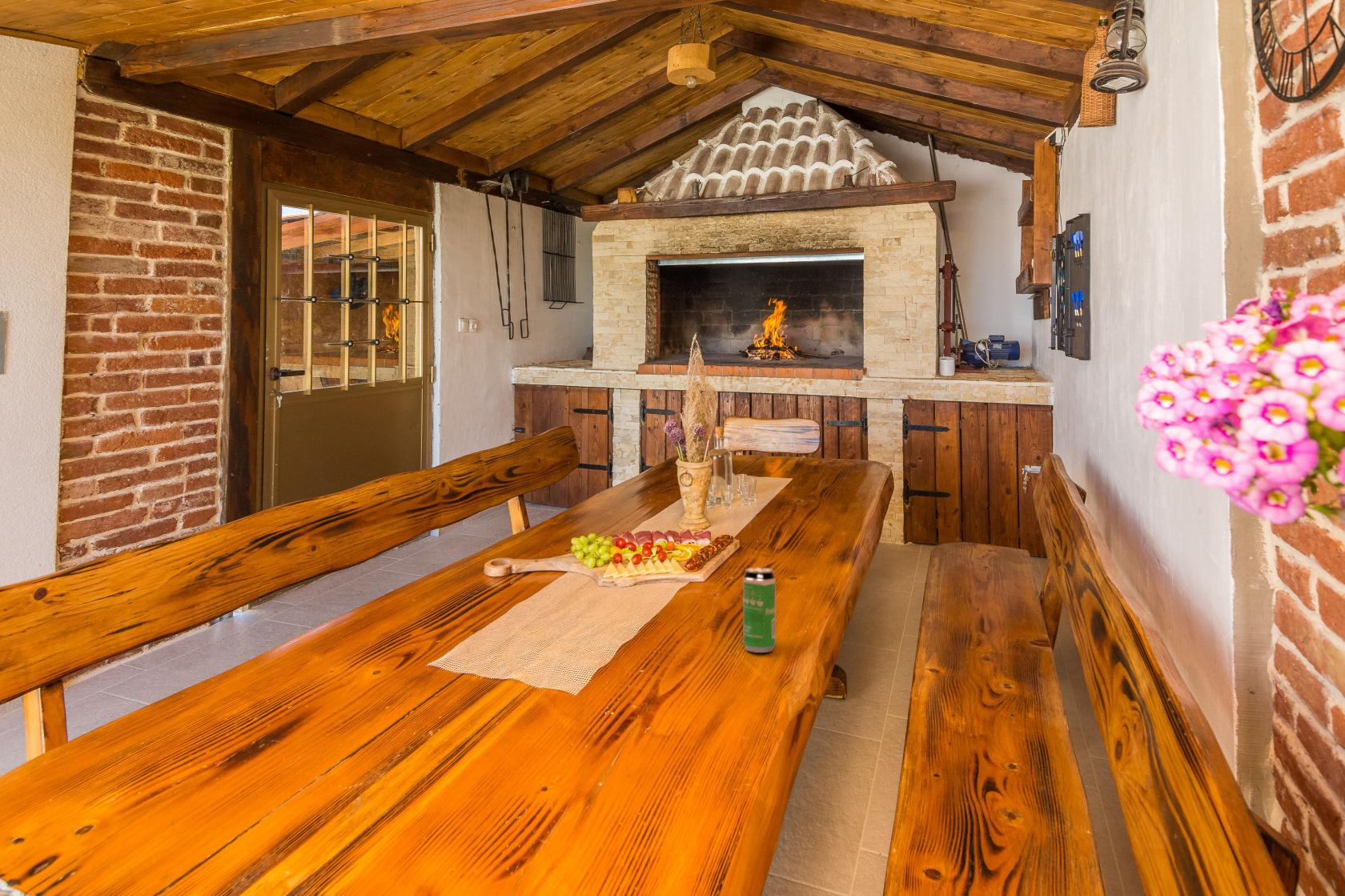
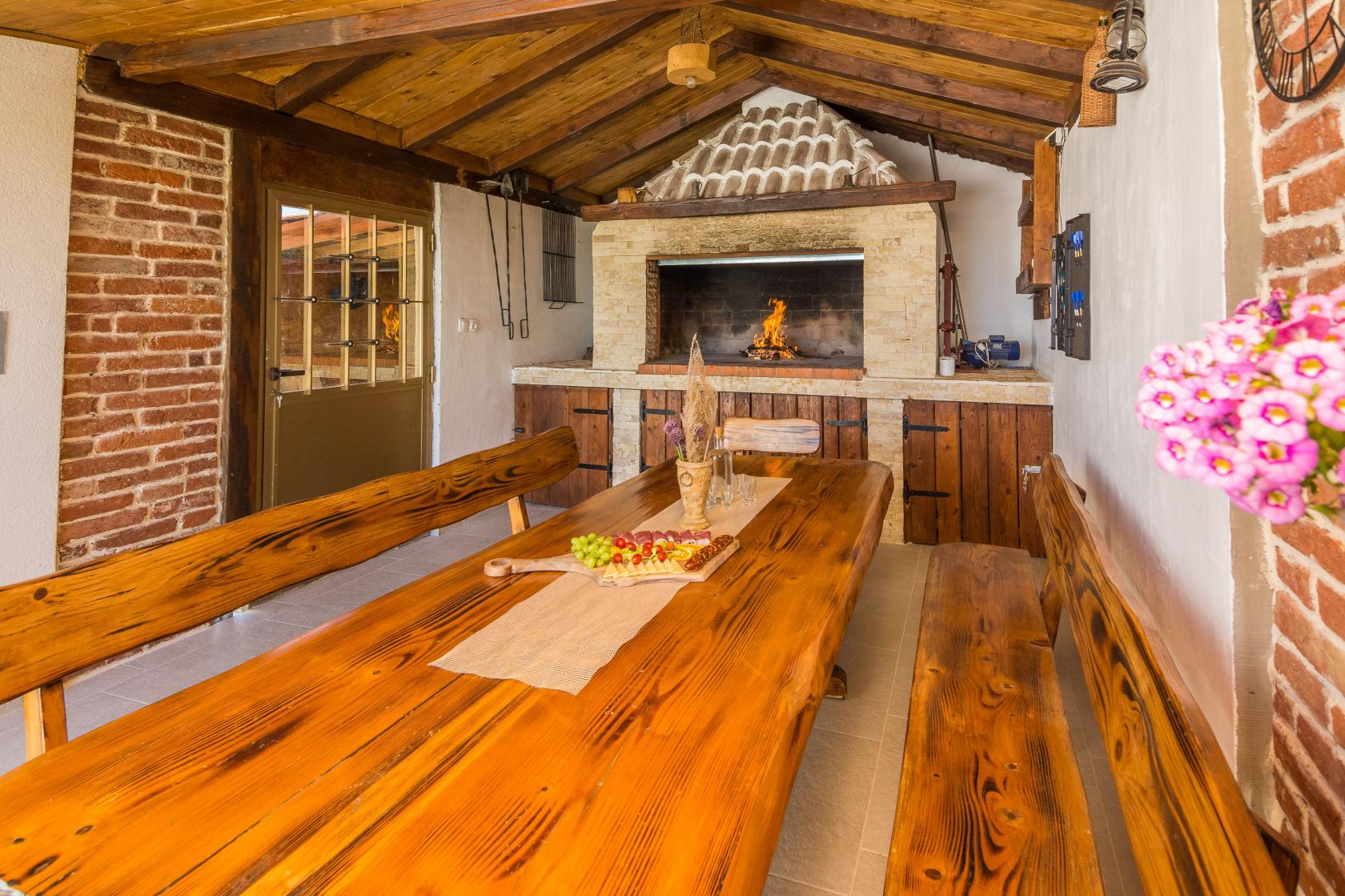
- beverage can (759, 609)
